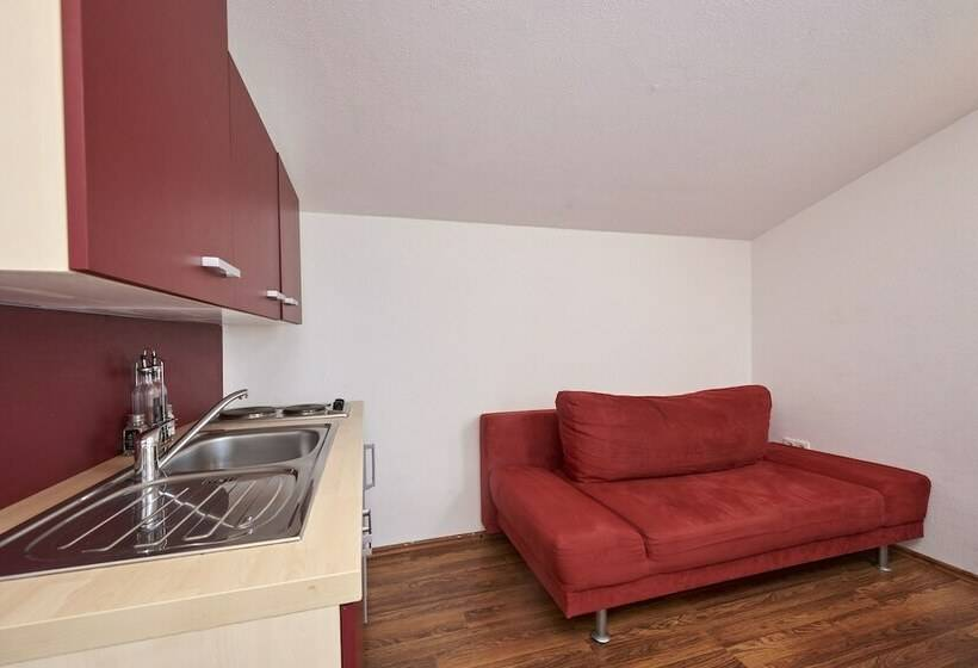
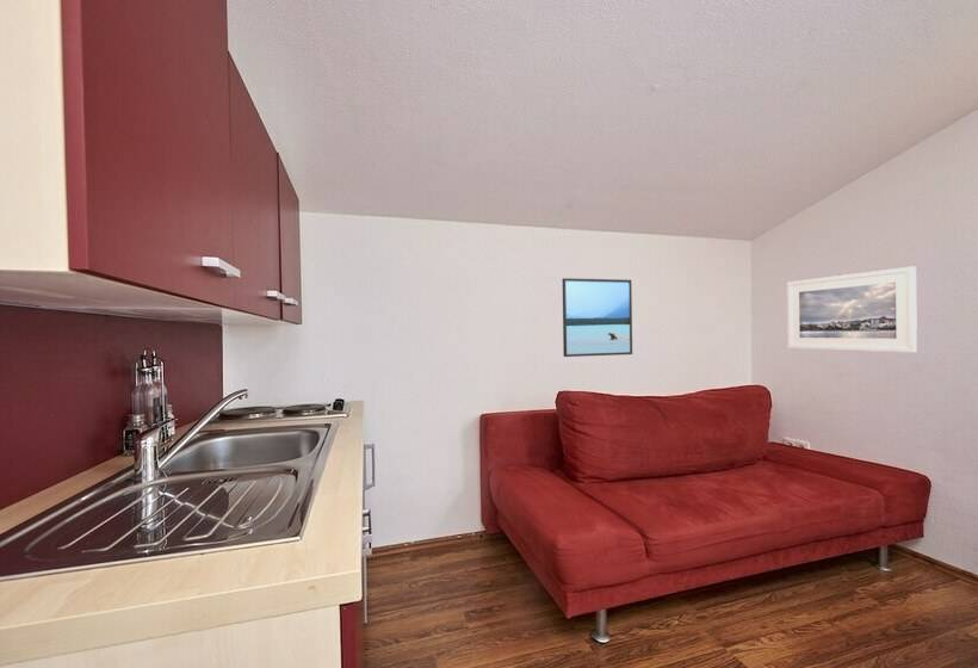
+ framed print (598, 317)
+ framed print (843, 313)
